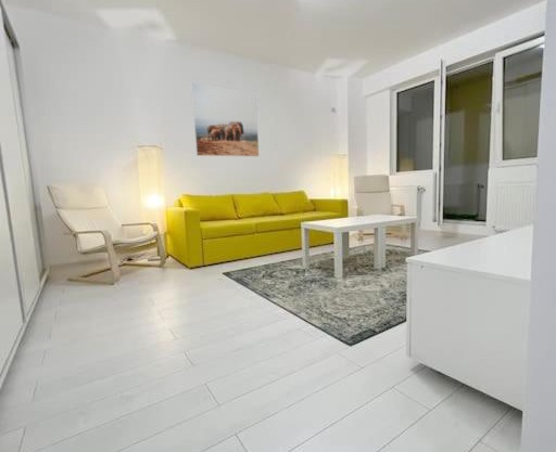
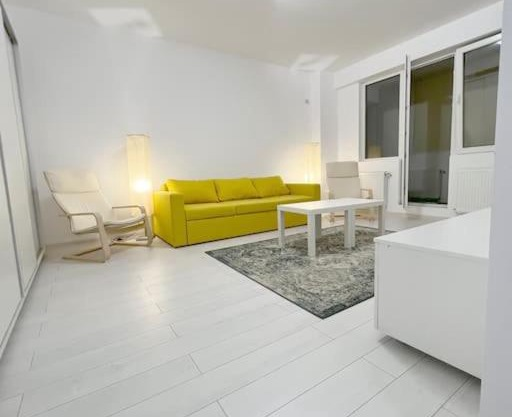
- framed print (227, 121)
